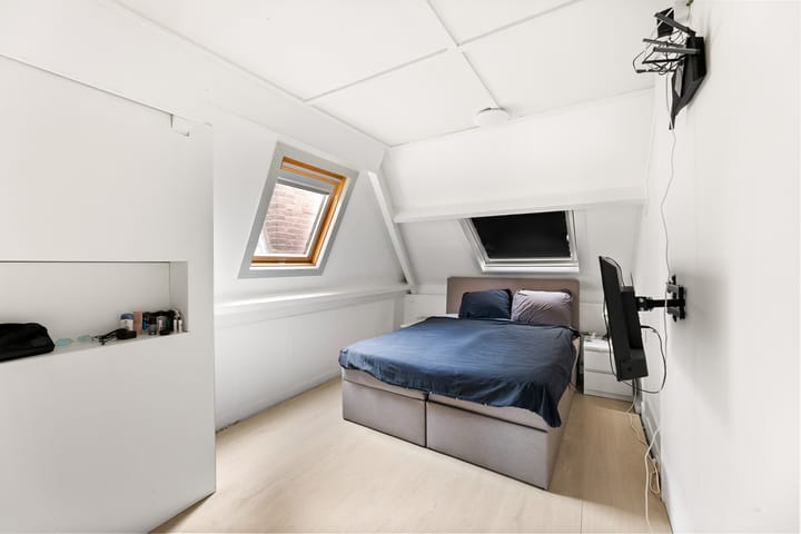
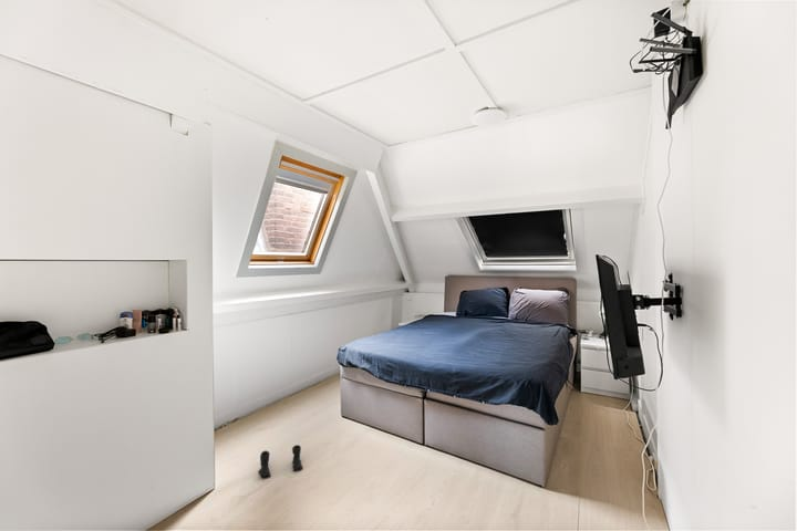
+ boots (292, 461)
